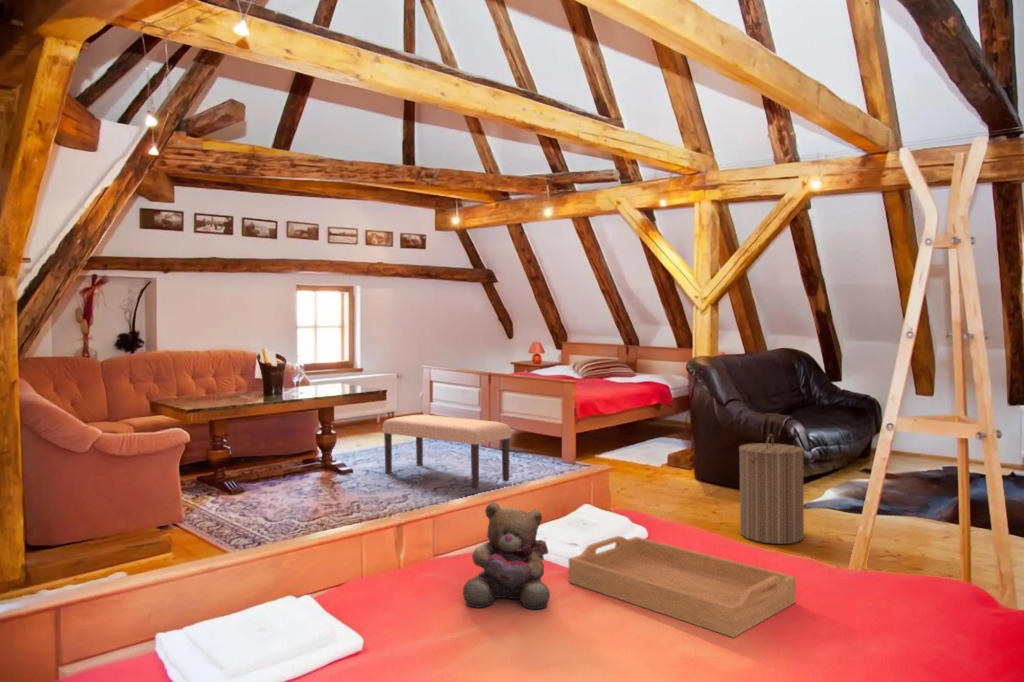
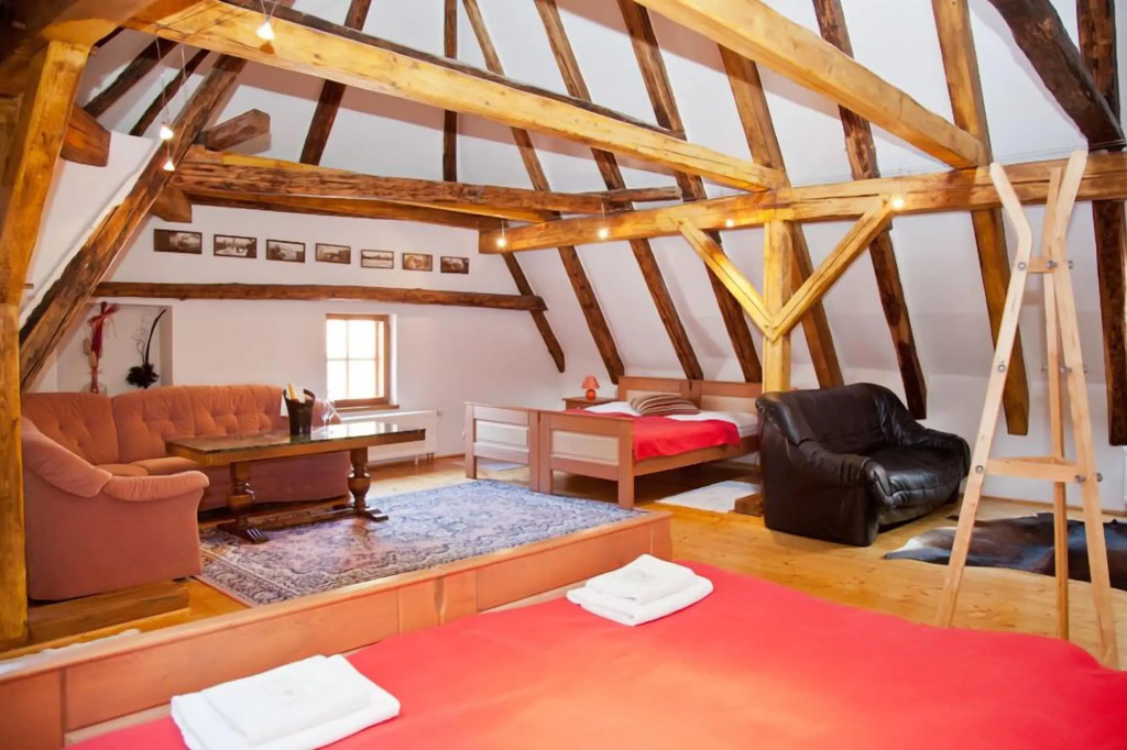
- teddy bear (505, 551)
- serving tray (677, 575)
- bench (445, 440)
- laundry hamper (771, 484)
